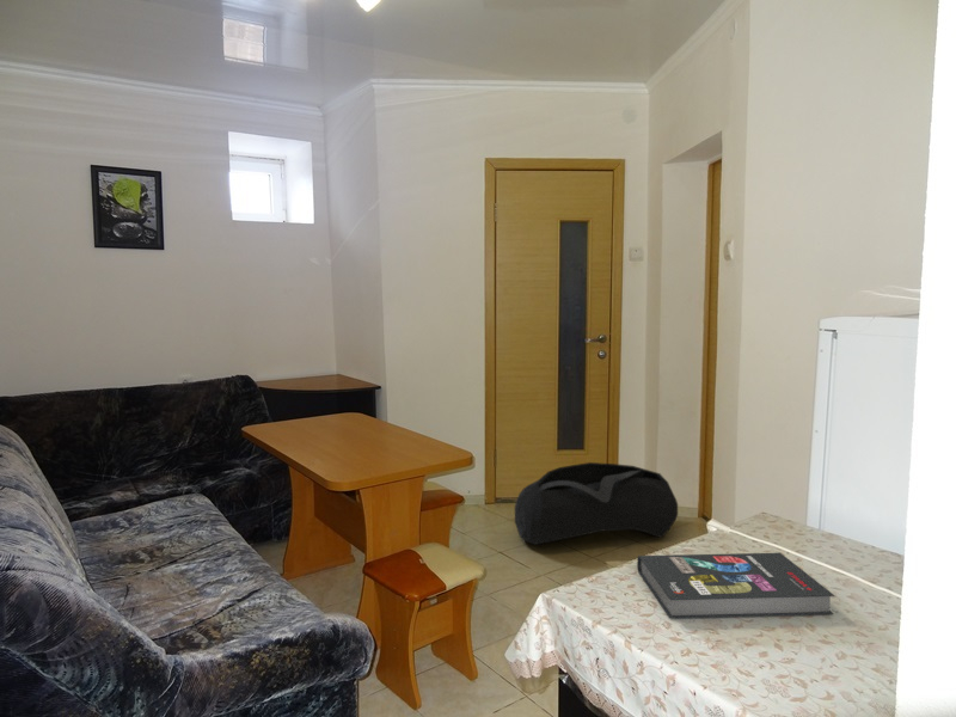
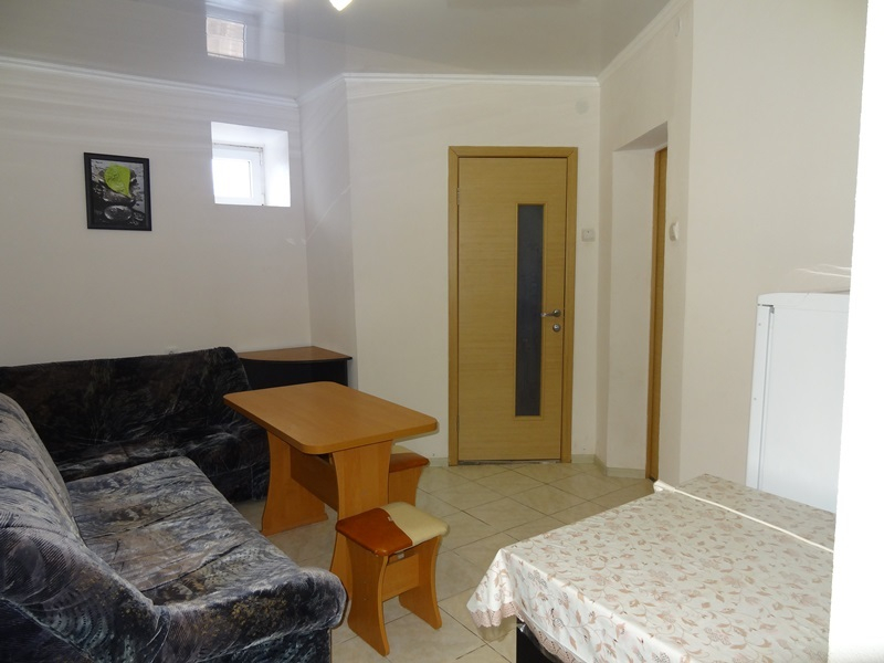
- bag (596, 503)
- book (728, 581)
